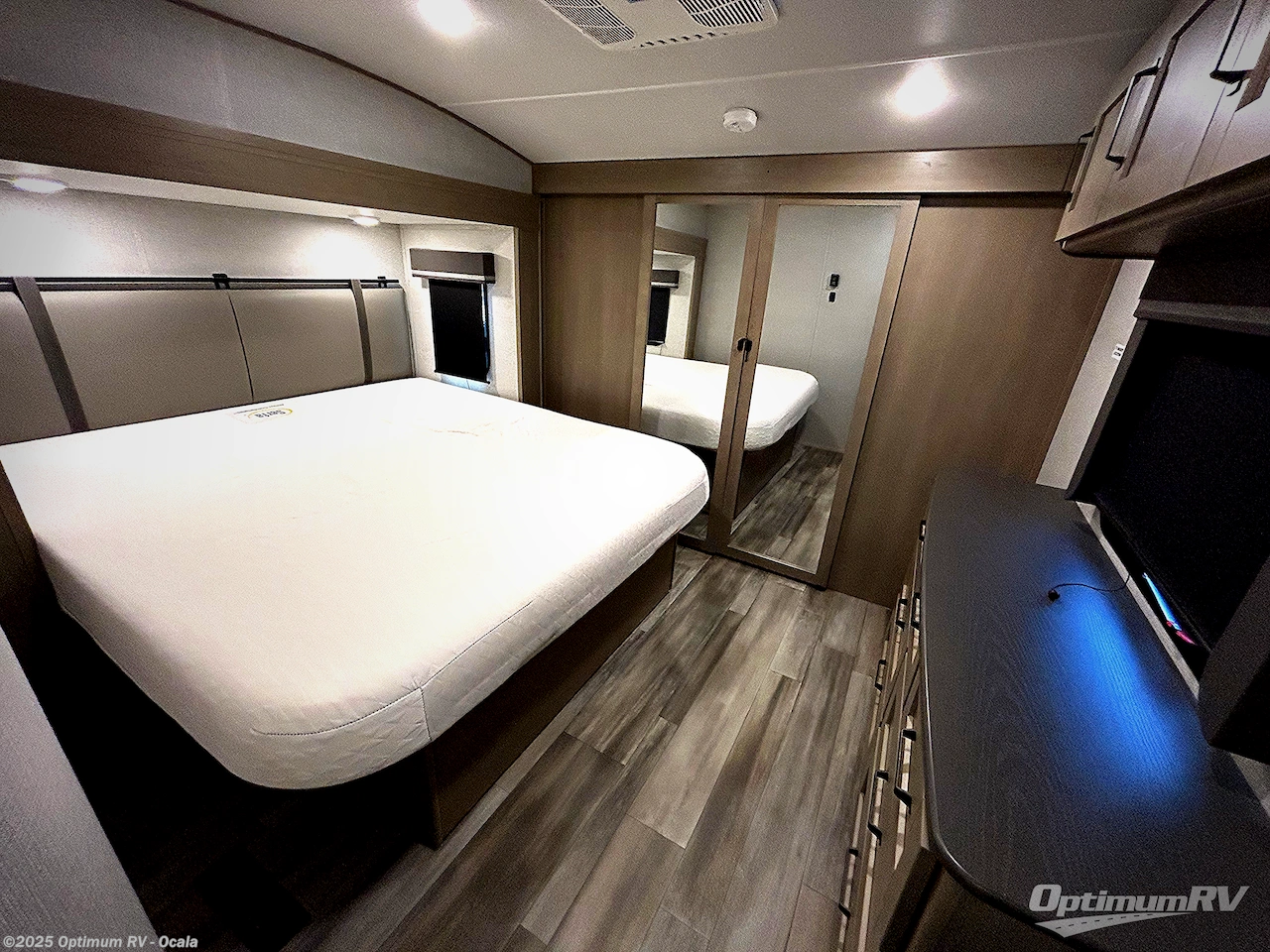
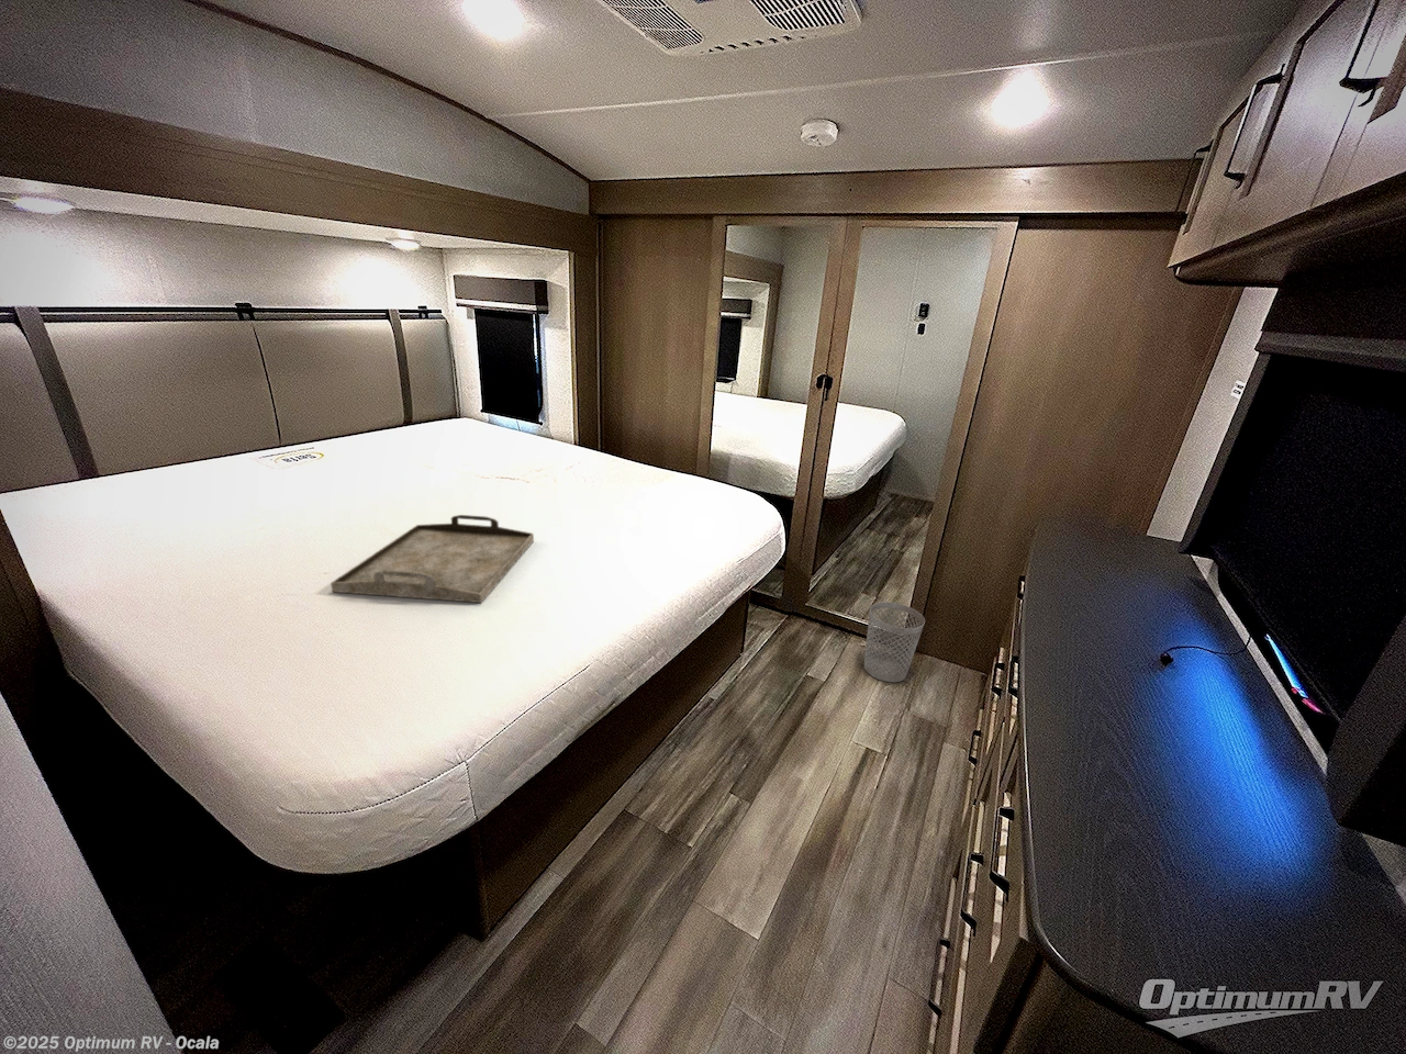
+ wastebasket (890, 642)
+ serving tray (444, 551)
